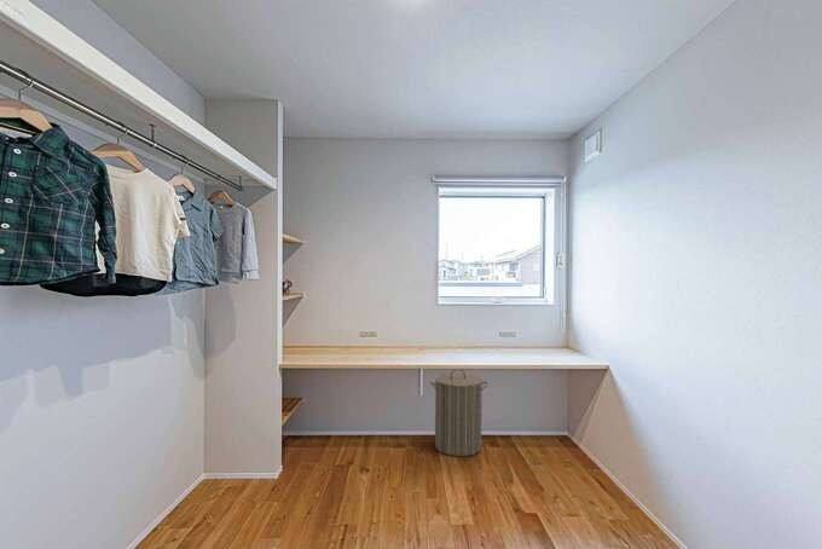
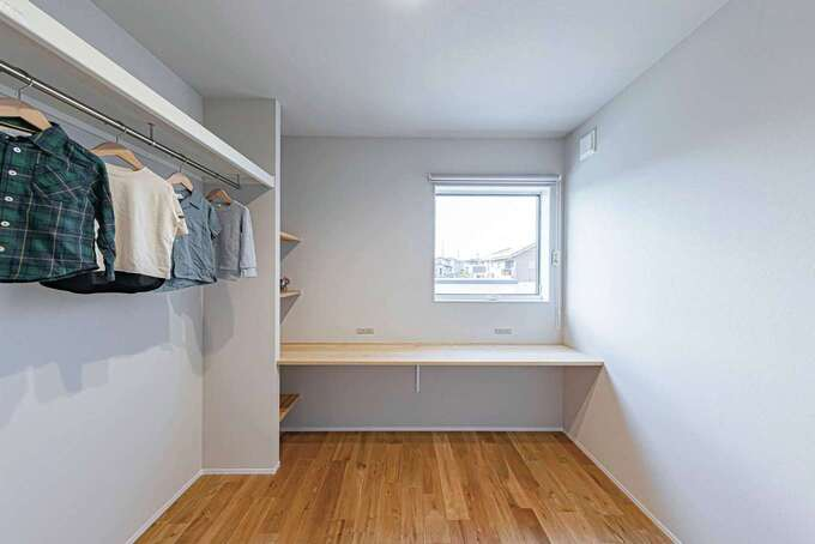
- laundry hamper (458, 408)
